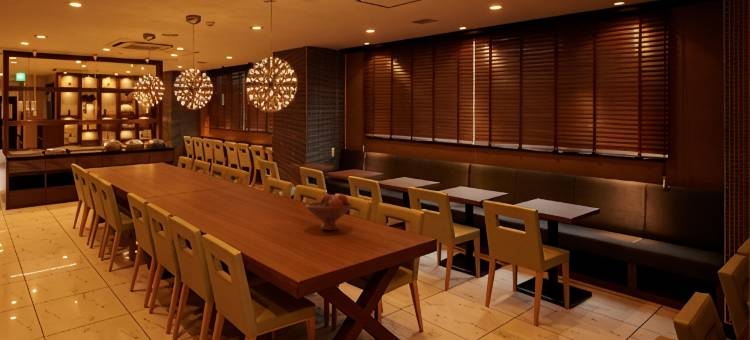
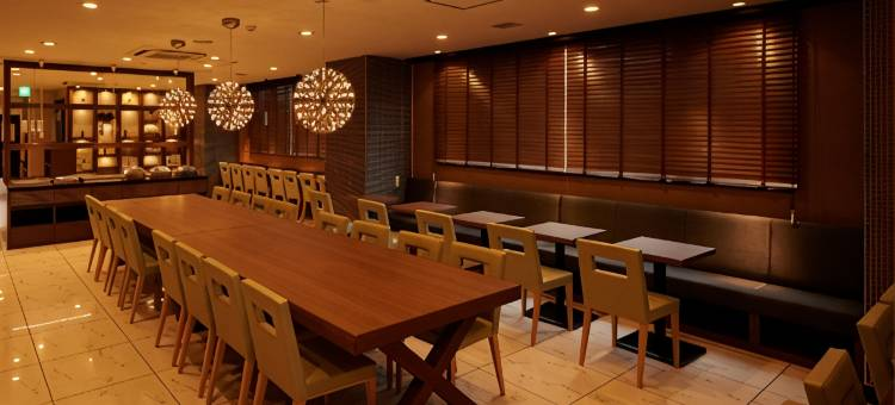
- fruit bowl (329, 212)
